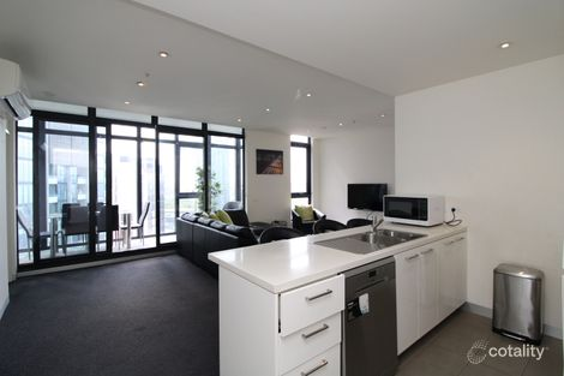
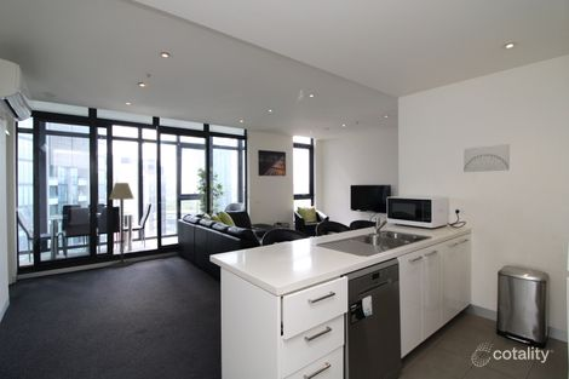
+ wall art (484, 159)
+ floor lamp (121, 223)
